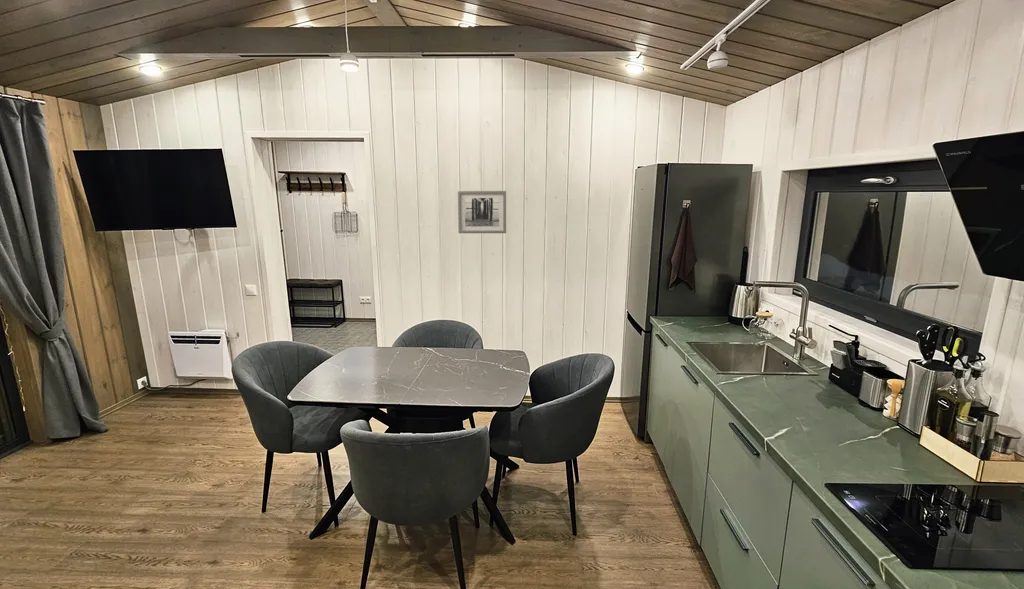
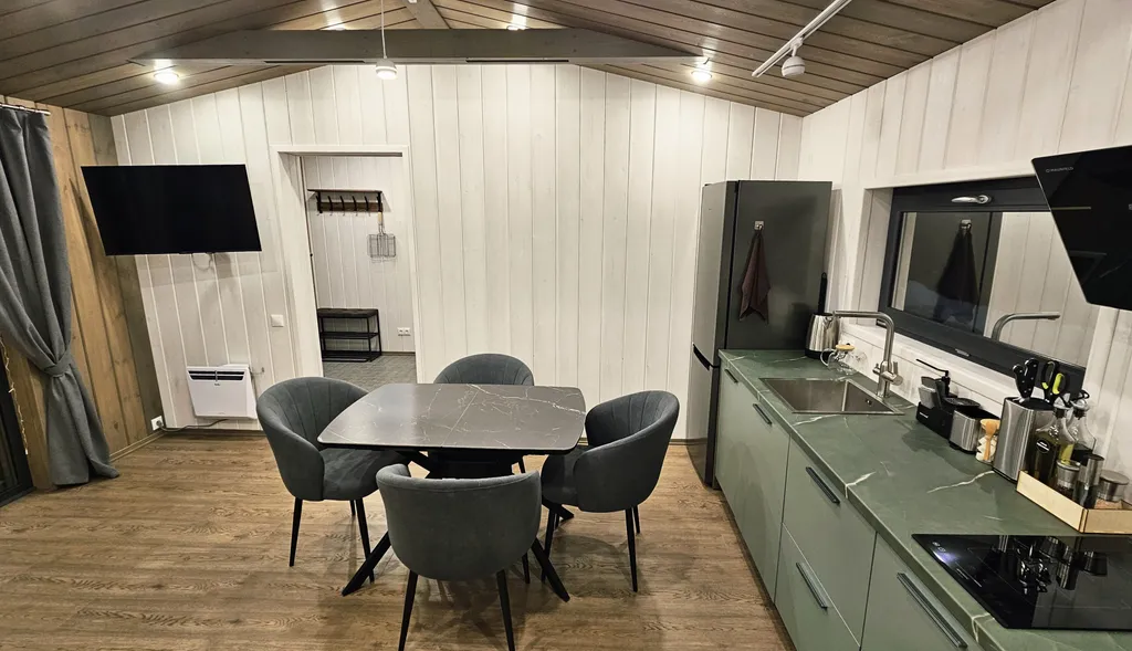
- wall art (482, 212)
